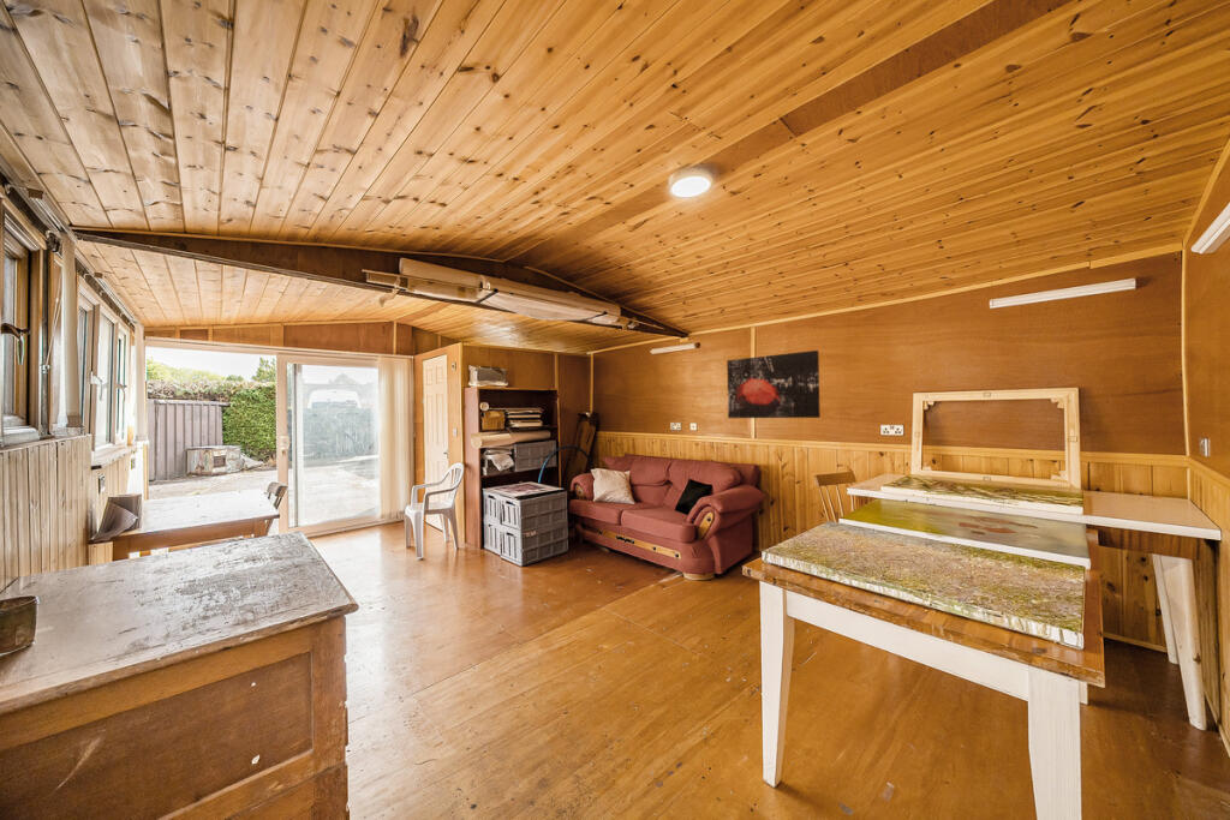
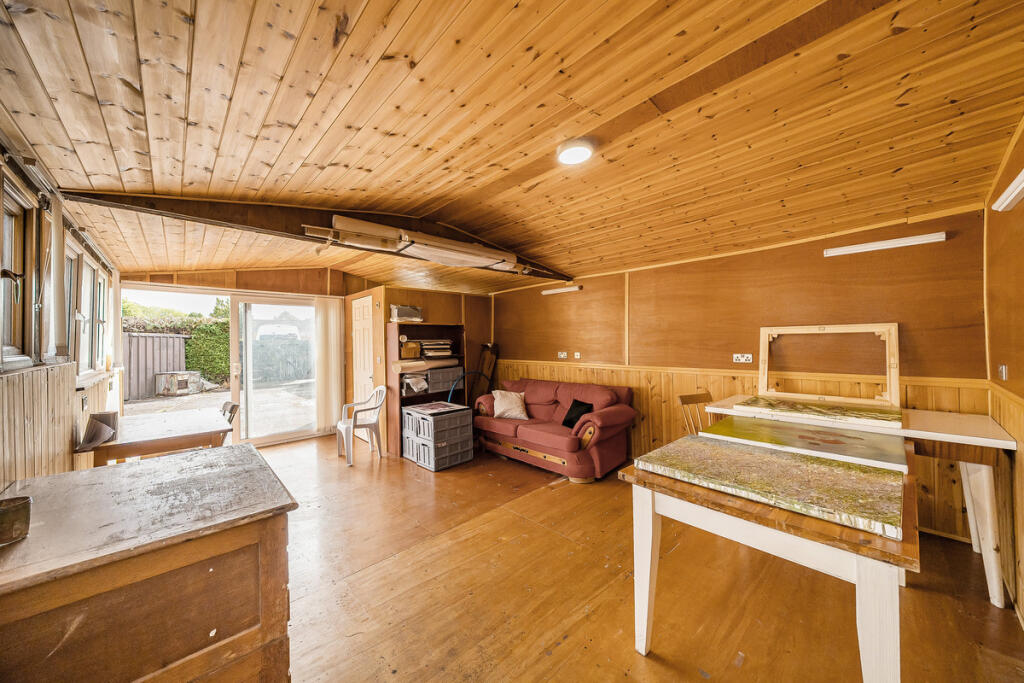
- wall art (770, 387)
